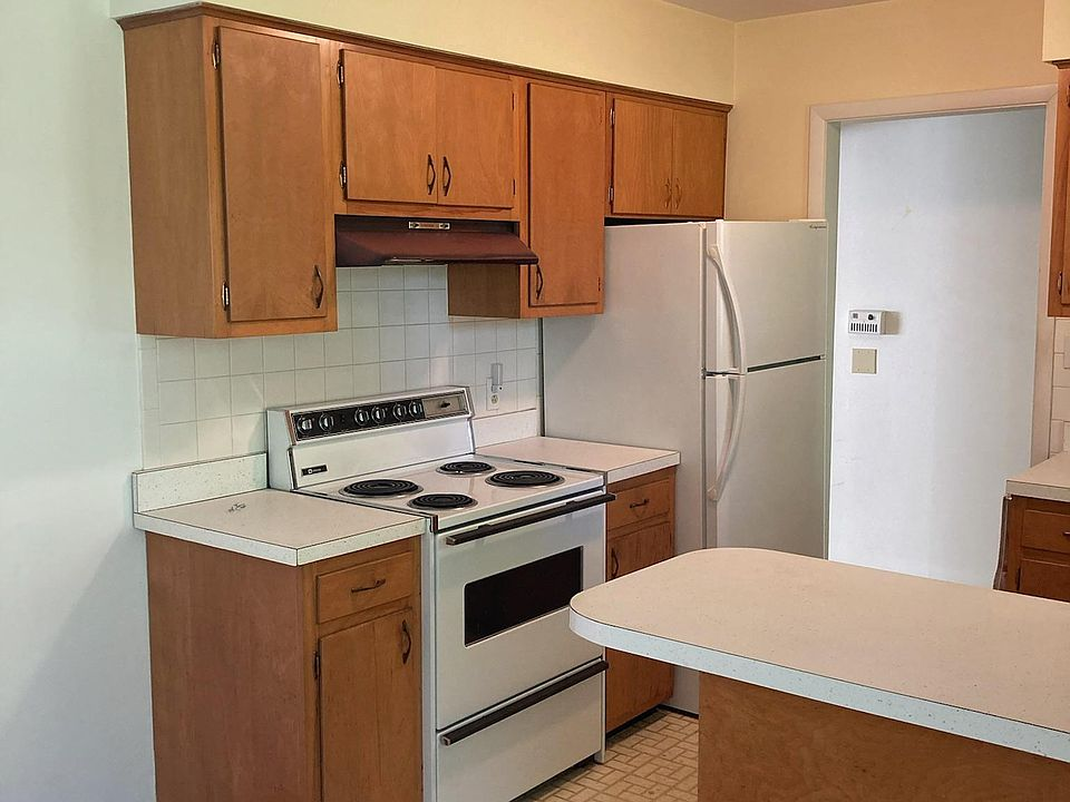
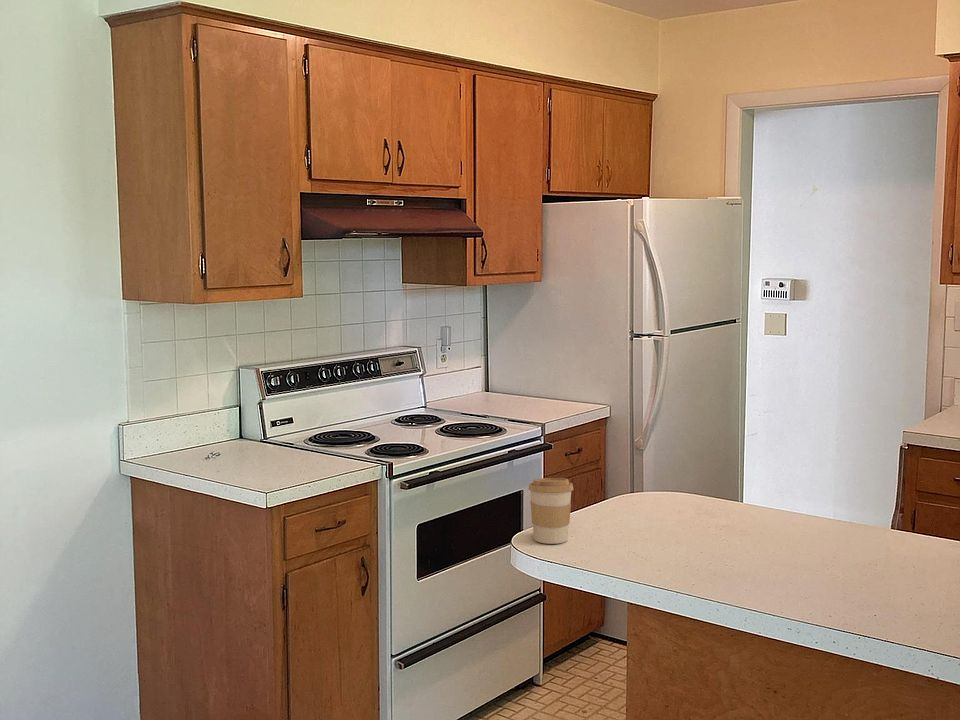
+ coffee cup (550, 508)
